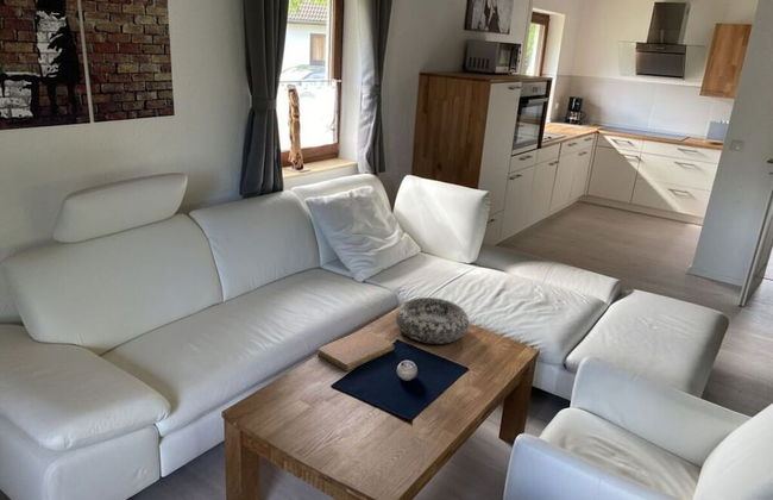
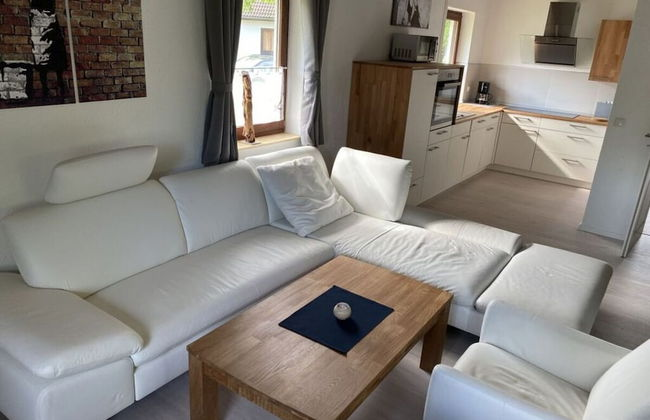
- notebook (356, 349)
- decorative bowl (432, 319)
